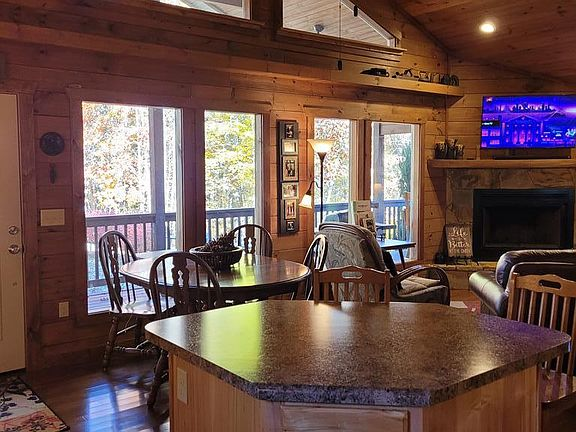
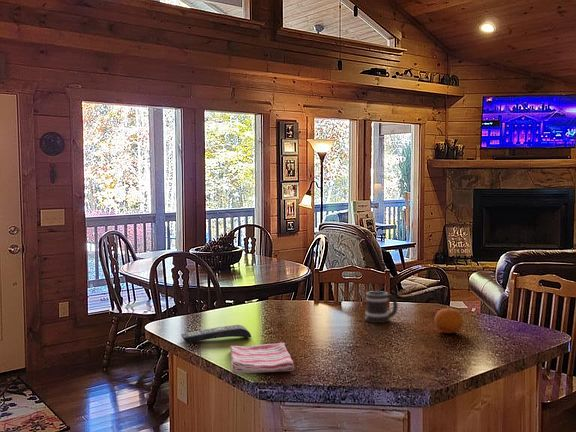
+ remote control (216, 333)
+ dish towel (260, 355)
+ fruit (448, 320)
+ mug (381, 306)
